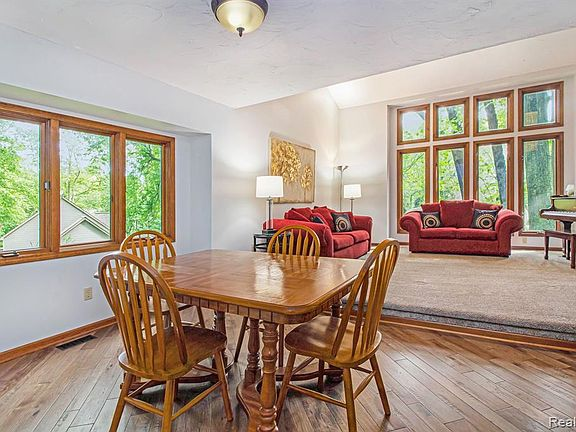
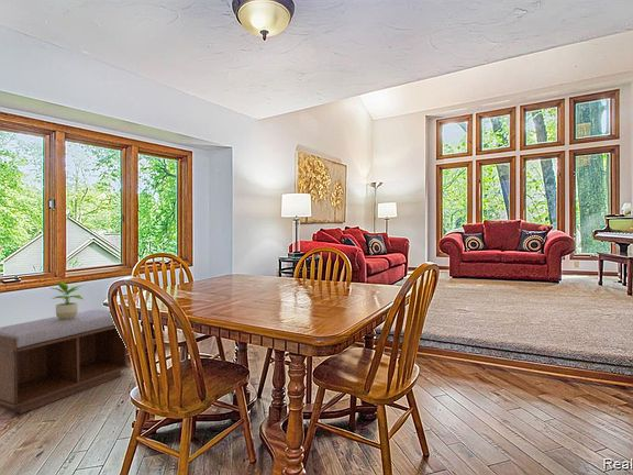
+ potted plant (66, 299)
+ bench (62, 353)
